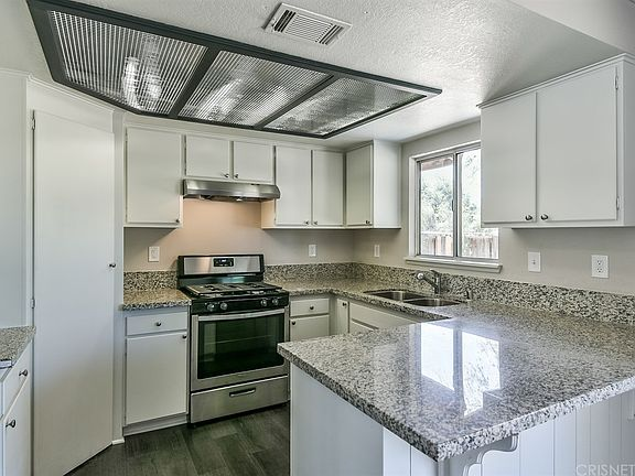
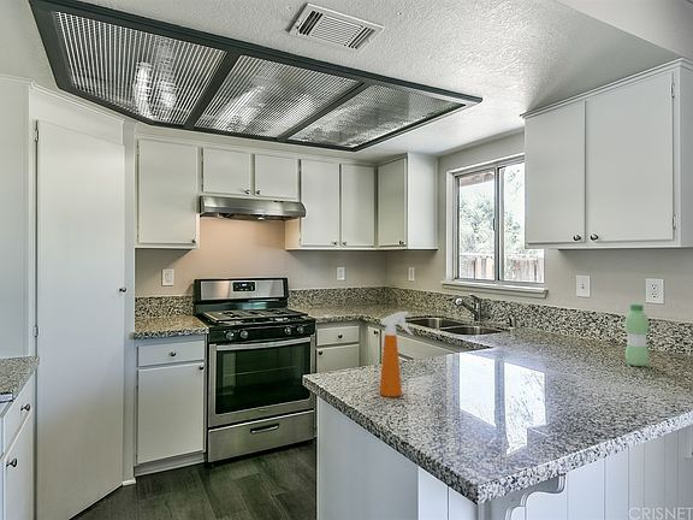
+ spray bottle (396, 351)
+ water bottle (636, 335)
